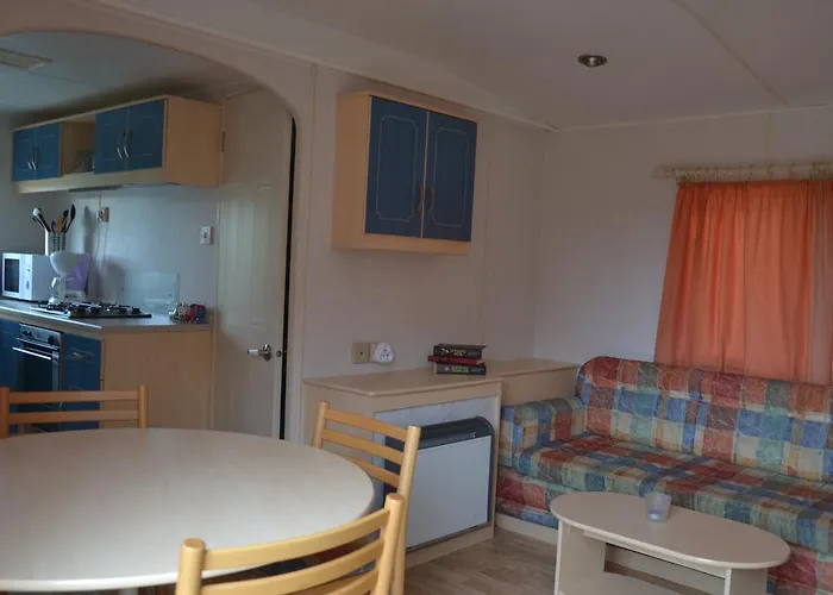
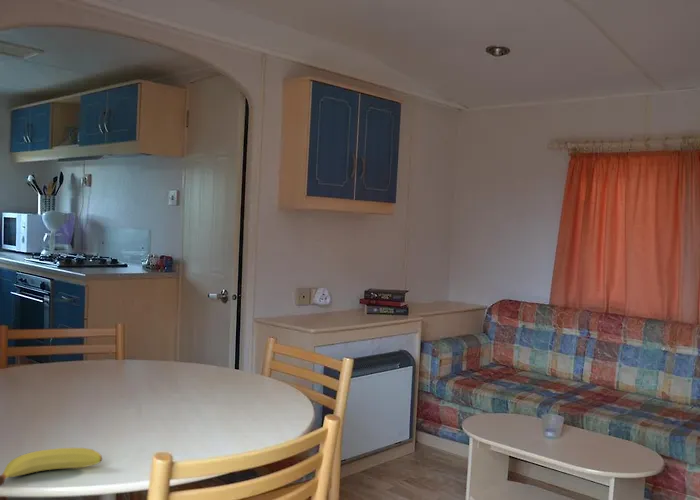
+ fruit (51, 464)
